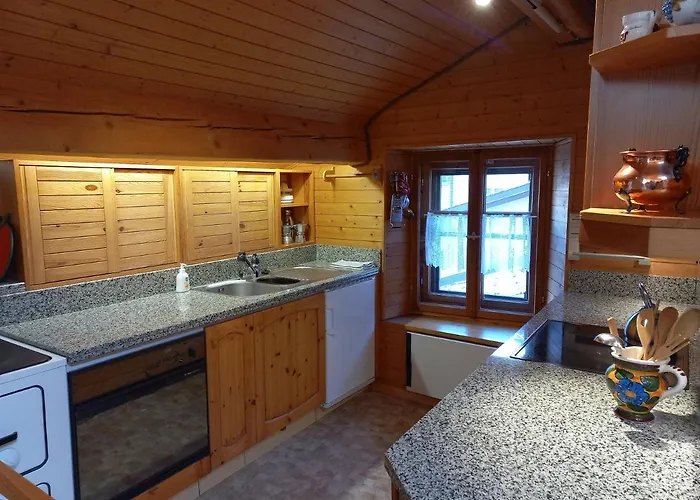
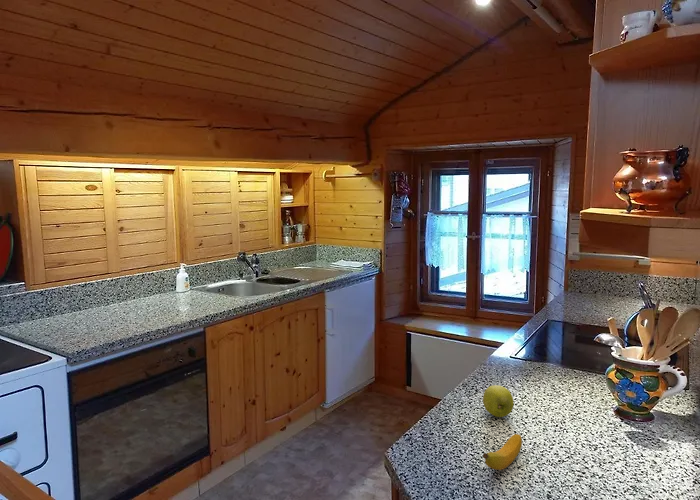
+ apple (497, 400)
+ banana (503, 451)
